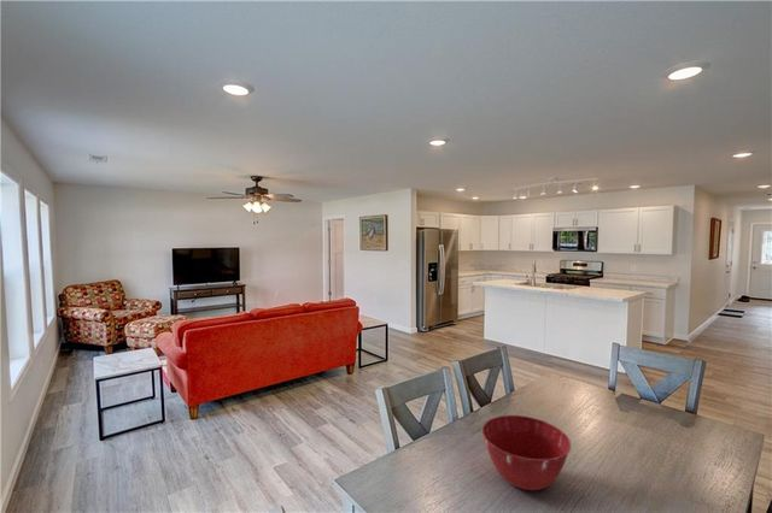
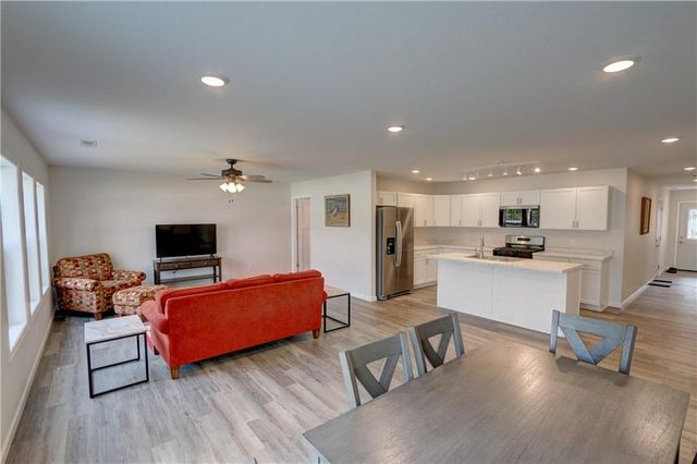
- mixing bowl (524, 455)
